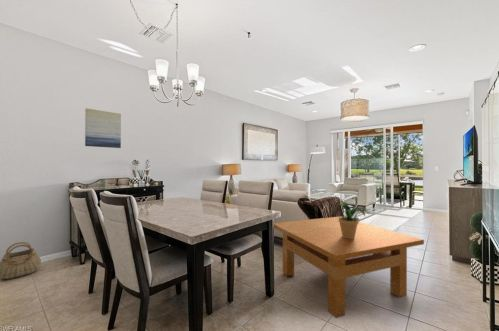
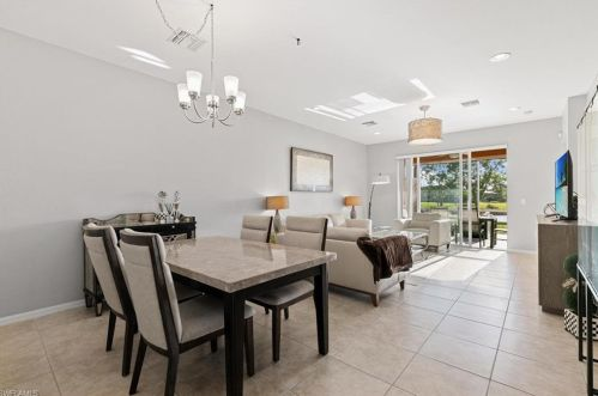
- potted plant (348, 219)
- table (338, 256)
- wall art (103, 129)
- basket (19, 258)
